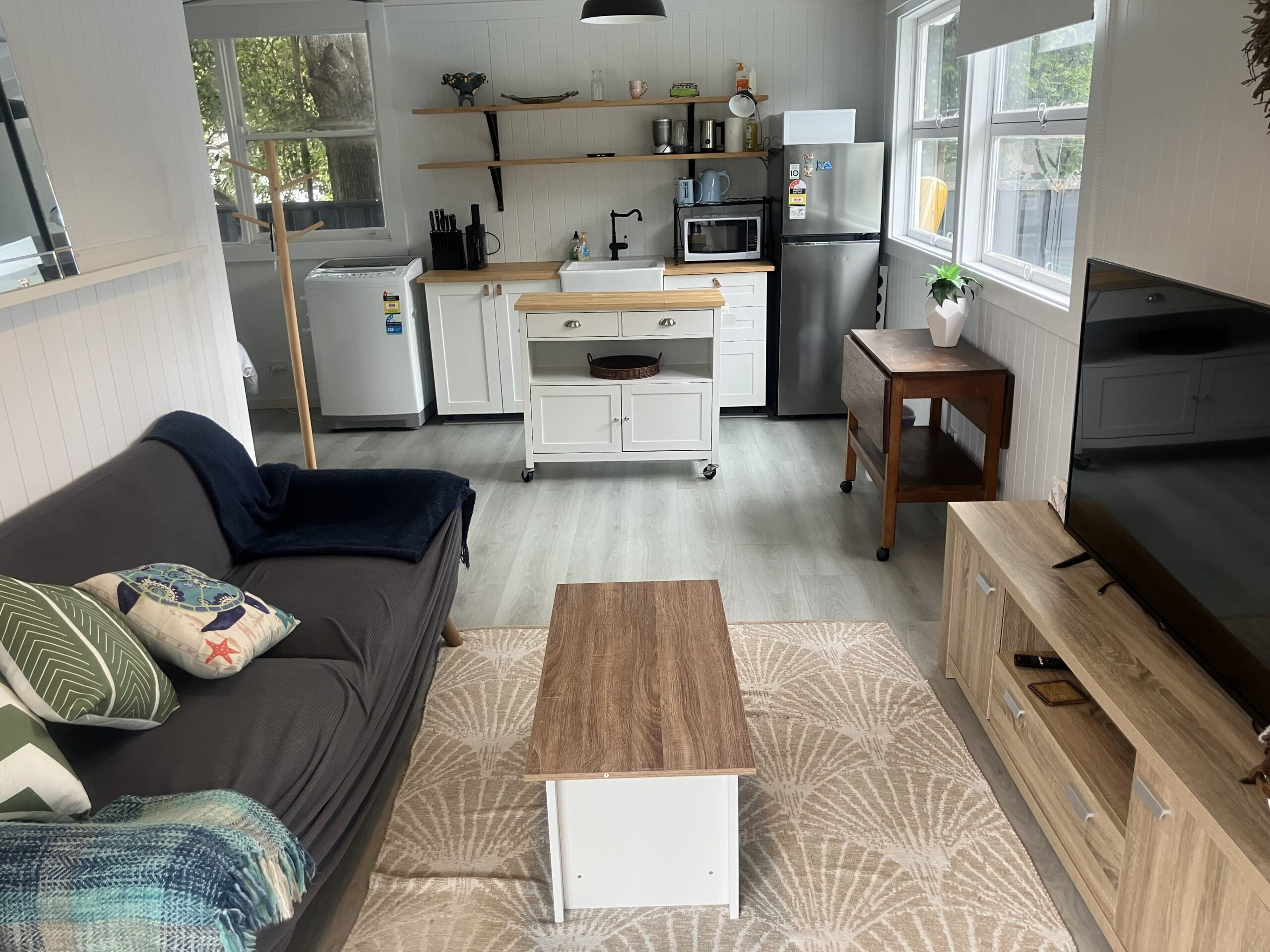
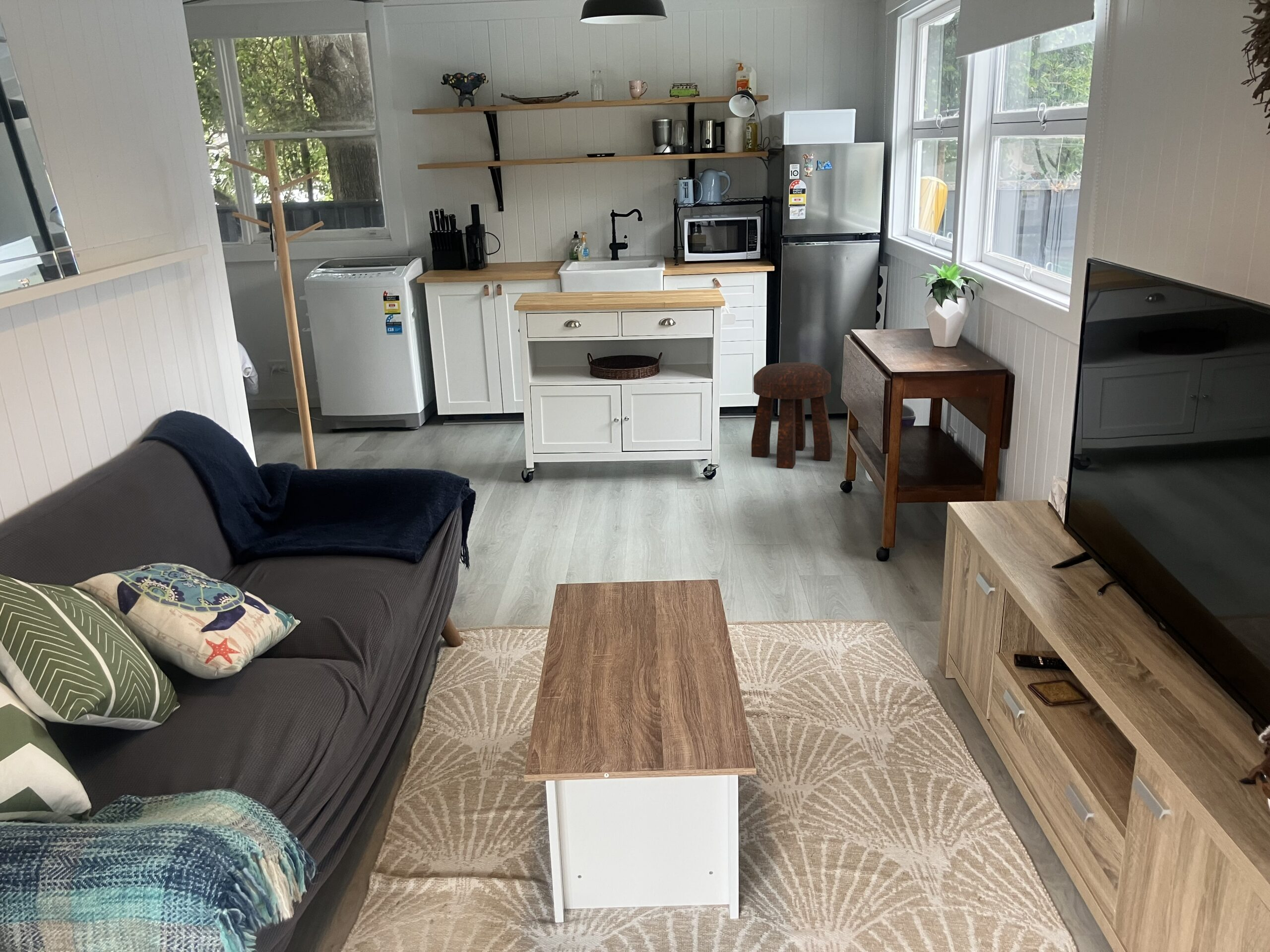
+ stool (792, 412)
